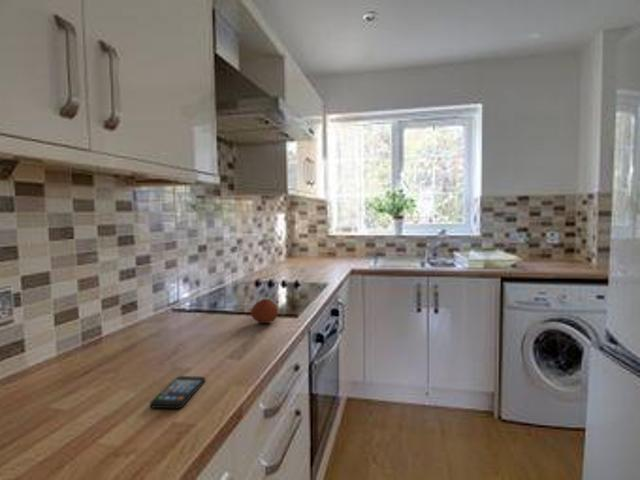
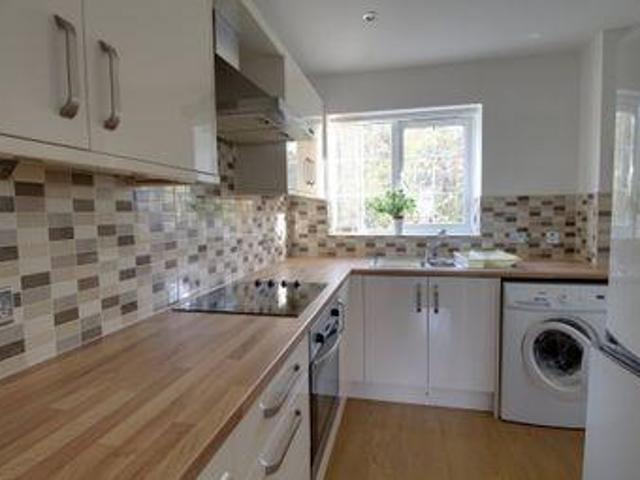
- fruit (264, 310)
- smartphone (179, 391)
